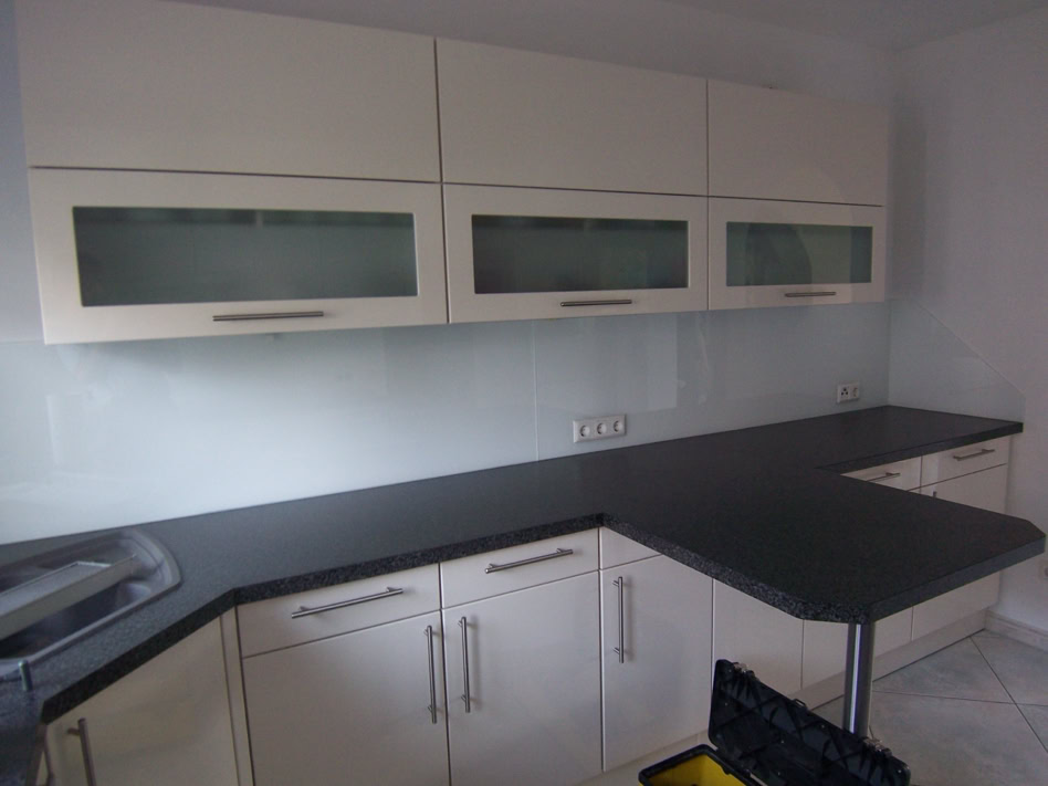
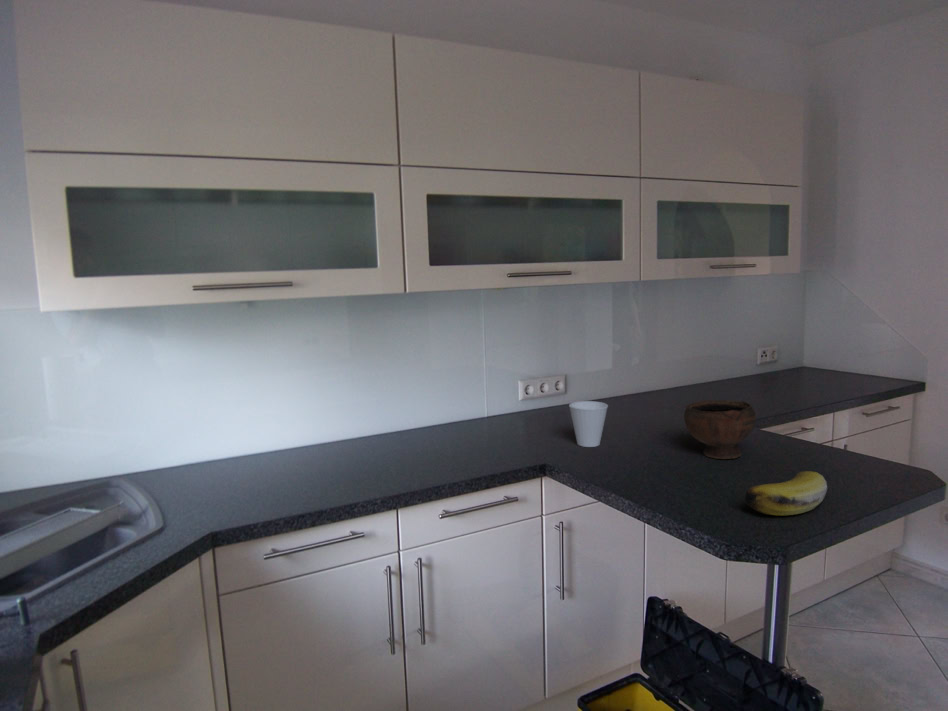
+ banana (781, 487)
+ bowl (718, 428)
+ cup (588, 424)
